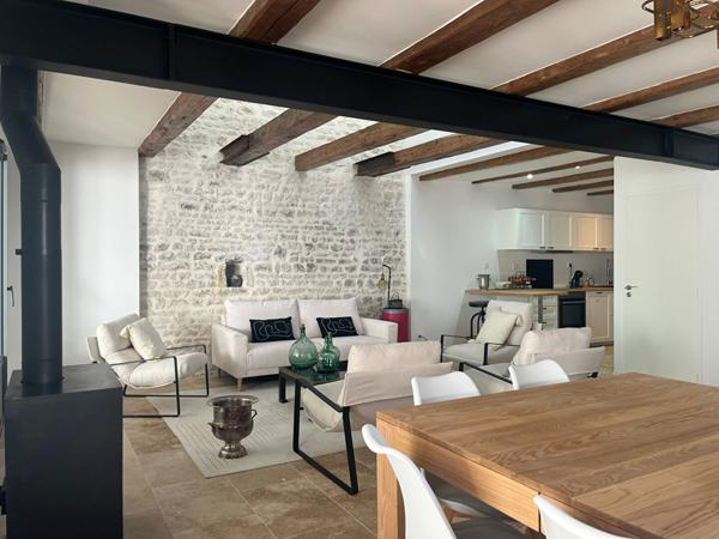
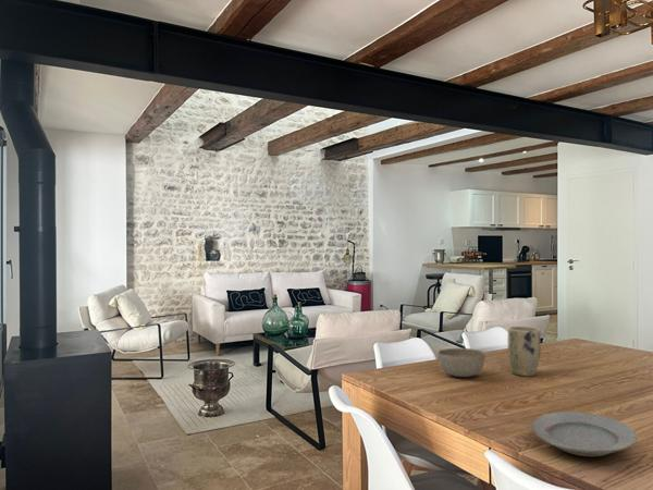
+ bowl (460, 364)
+ plant pot (523, 351)
+ plate (581, 437)
